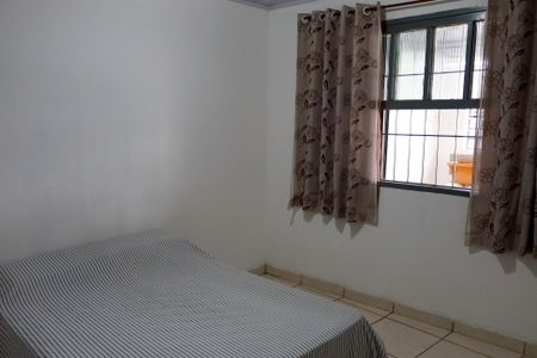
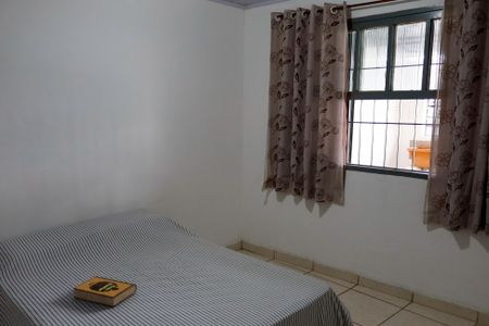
+ hardback book (105, 289)
